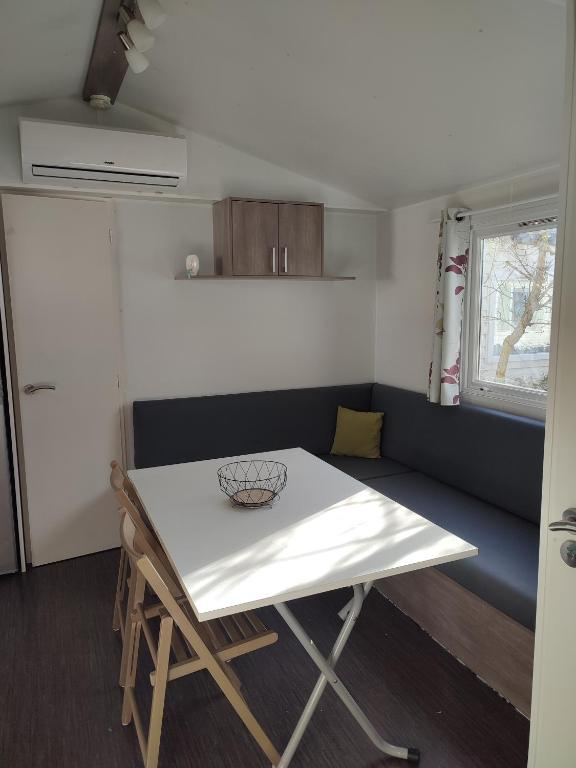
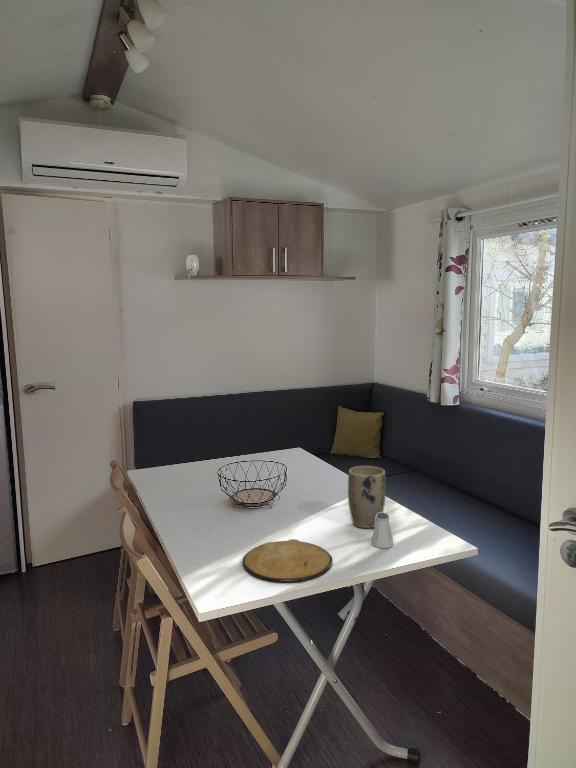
+ plant pot (366, 497)
+ plate (287, 553)
+ saltshaker (382, 529)
